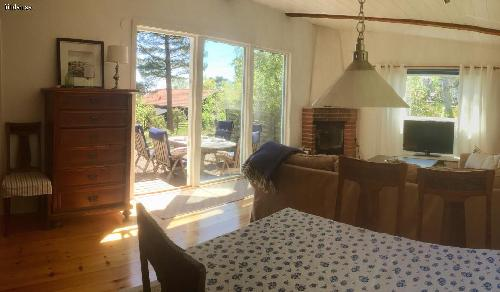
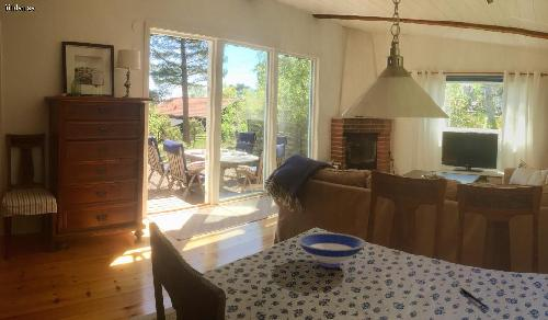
+ pen (473, 298)
+ bowl (330, 252)
